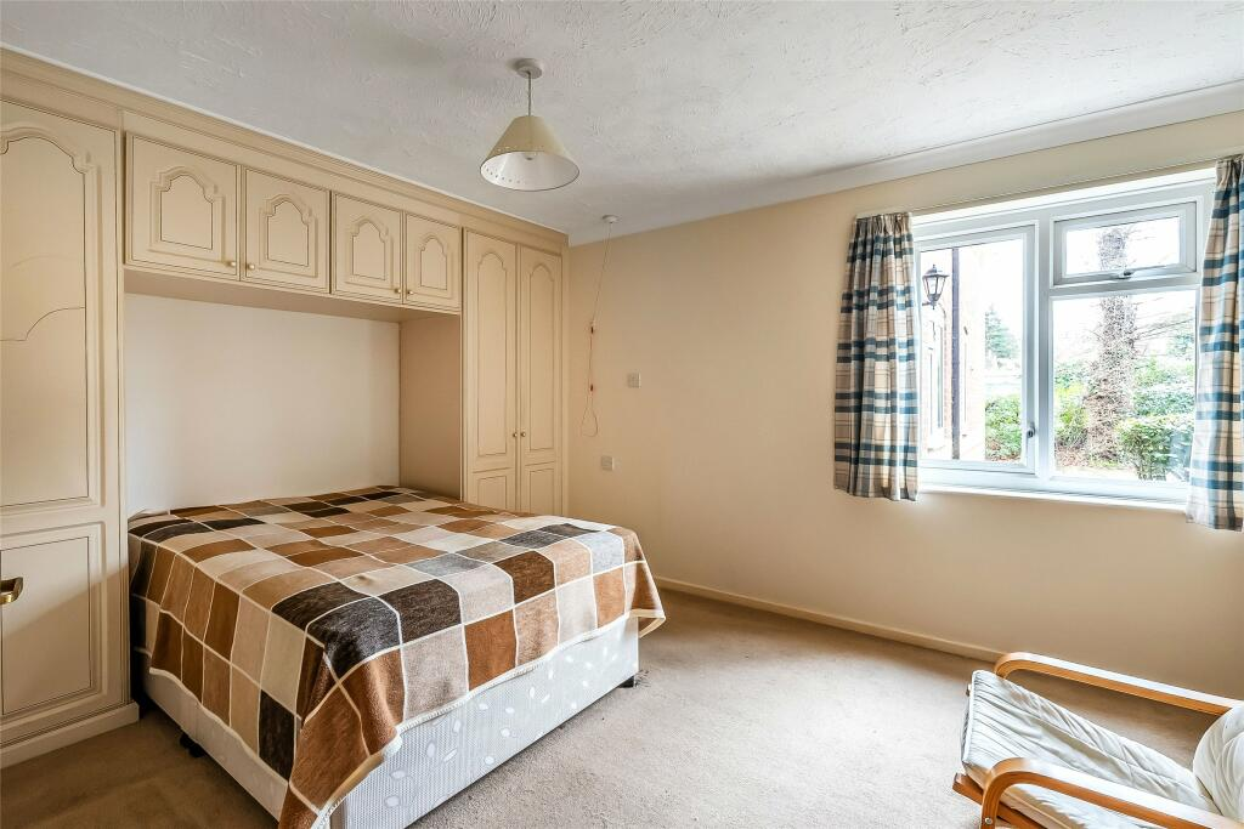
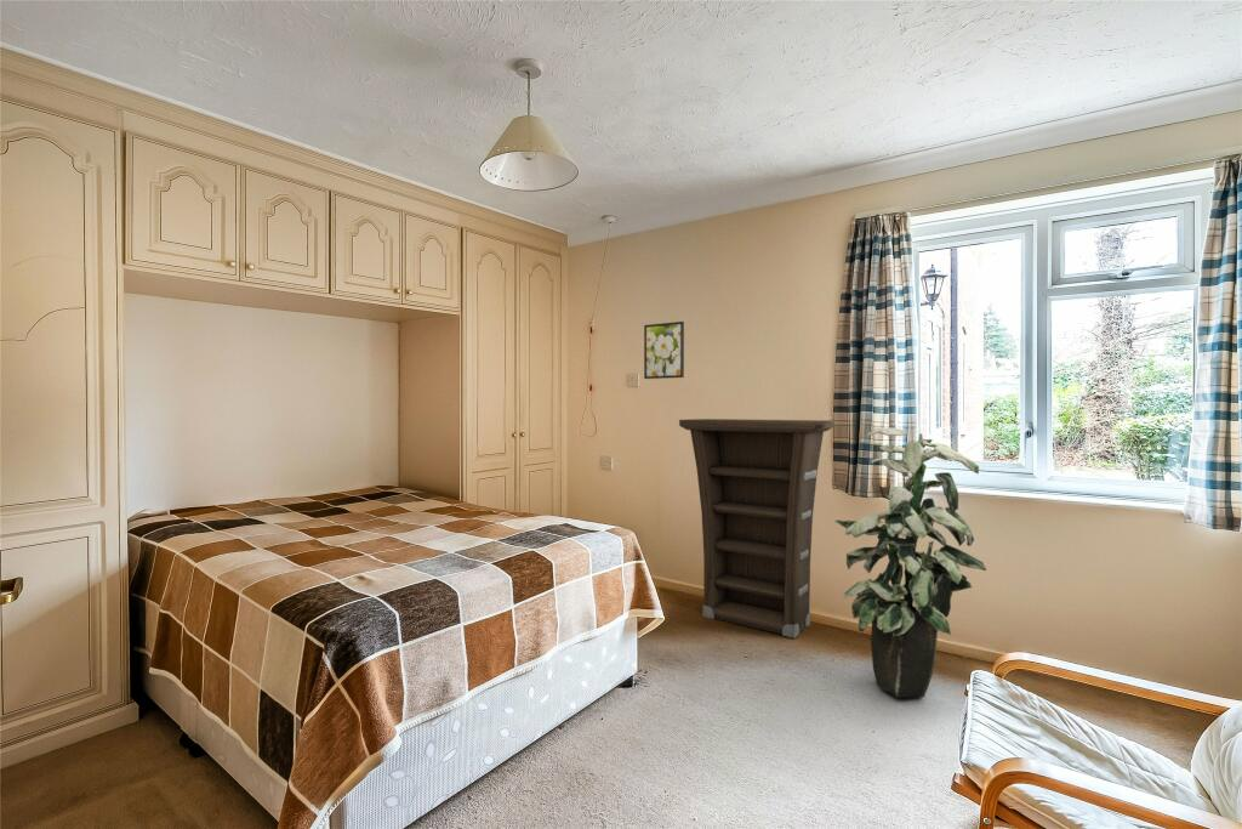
+ cabinet (753, 521)
+ indoor plant (902, 557)
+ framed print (663, 351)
